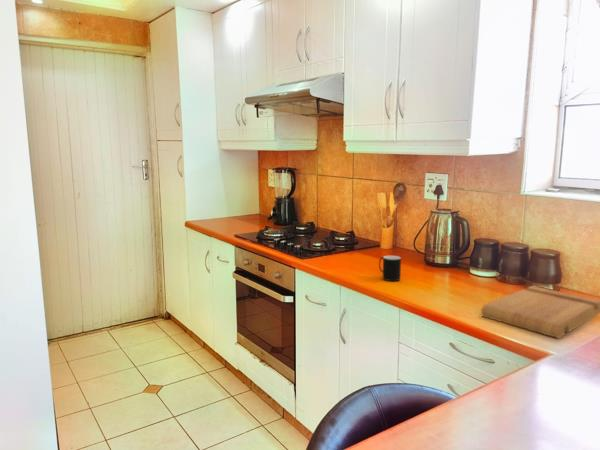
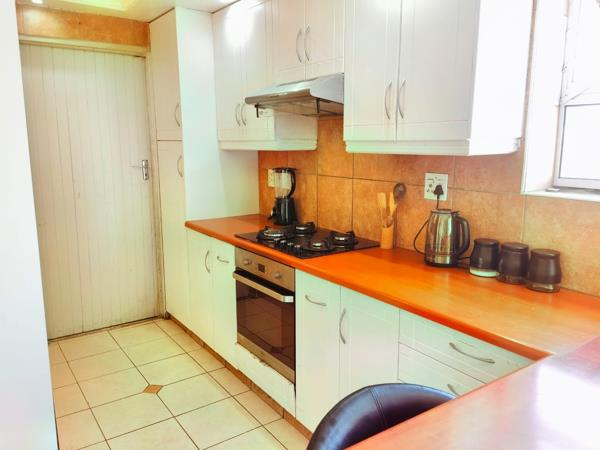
- cutting board (543, 308)
- cup (388, 267)
